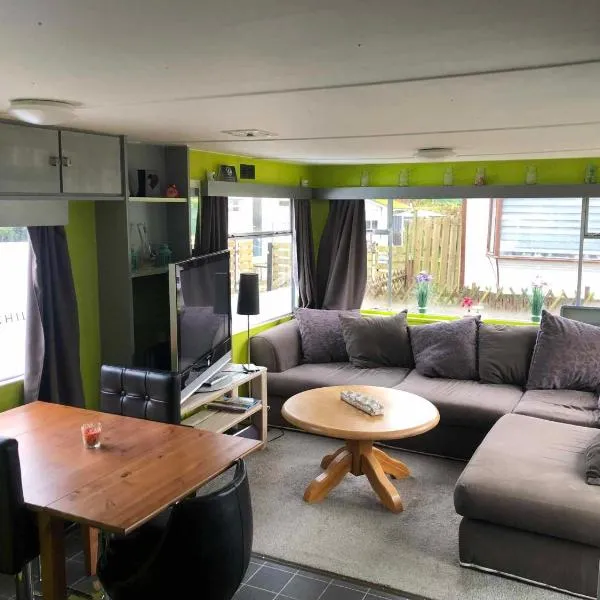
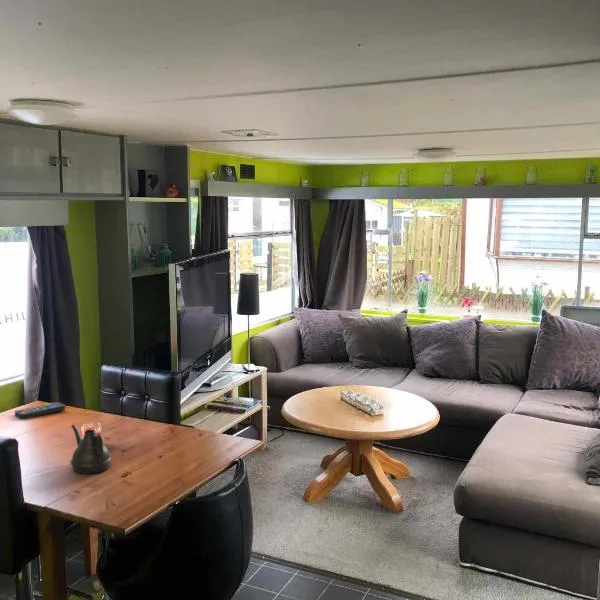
+ remote control (40, 410)
+ teapot (87, 446)
